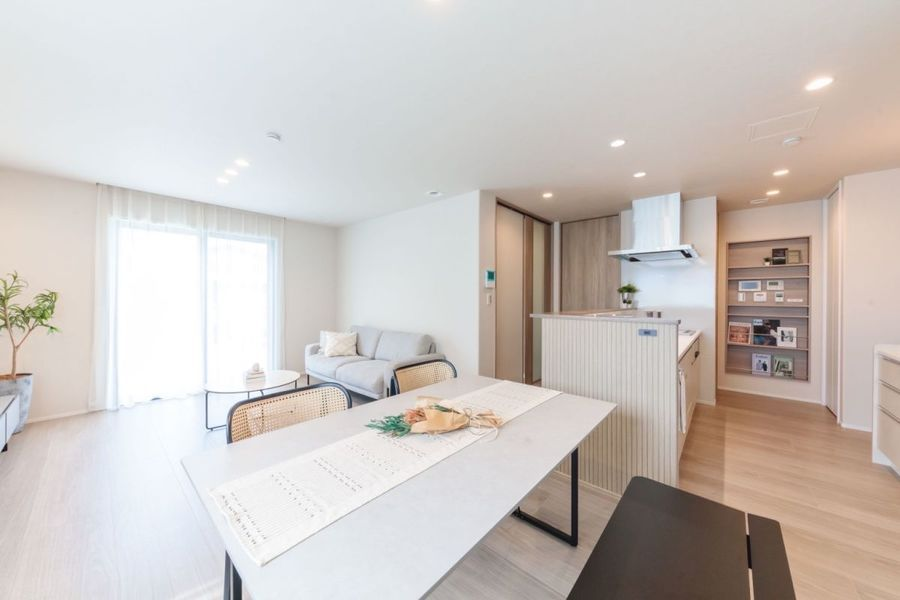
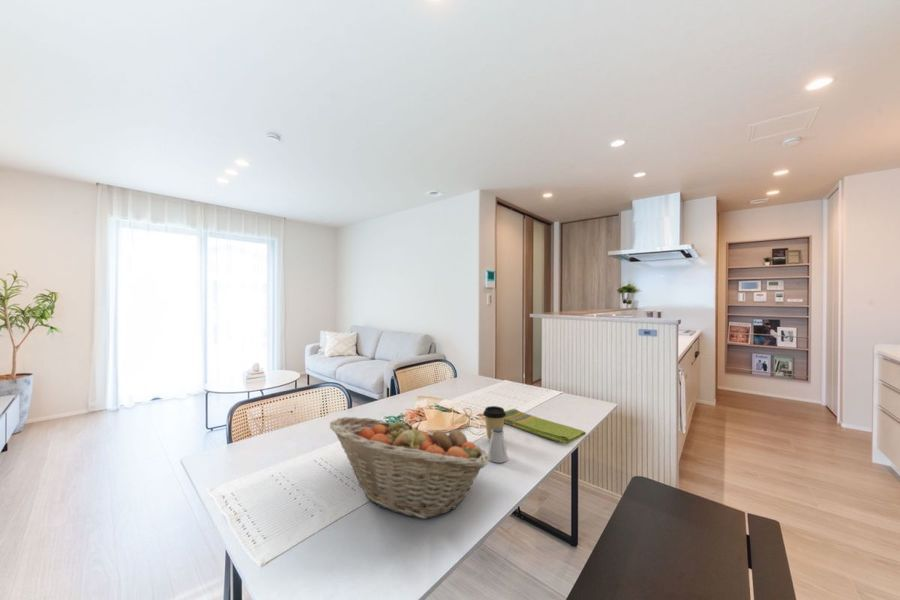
+ coffee cup (494, 424)
+ fruit basket (407, 451)
+ dish towel (537, 423)
+ saltshaker (497, 443)
